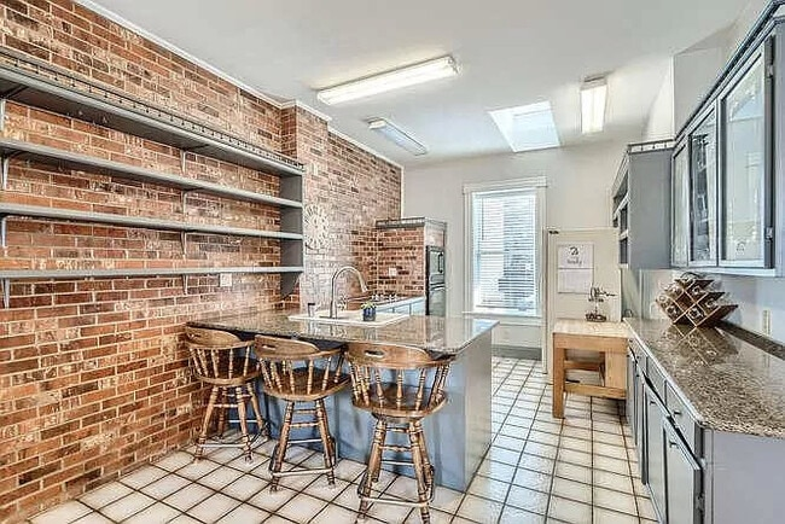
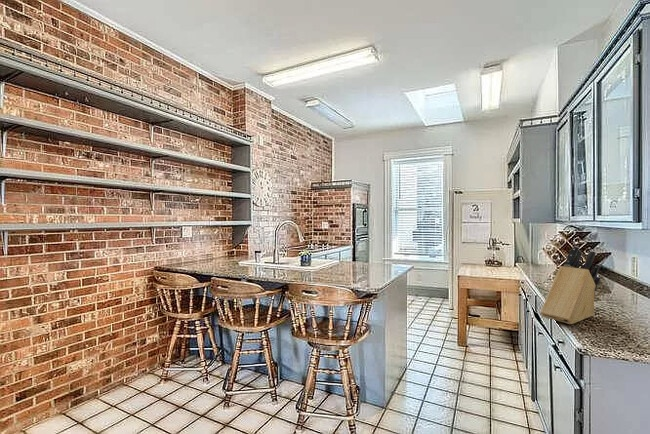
+ knife block (572, 281)
